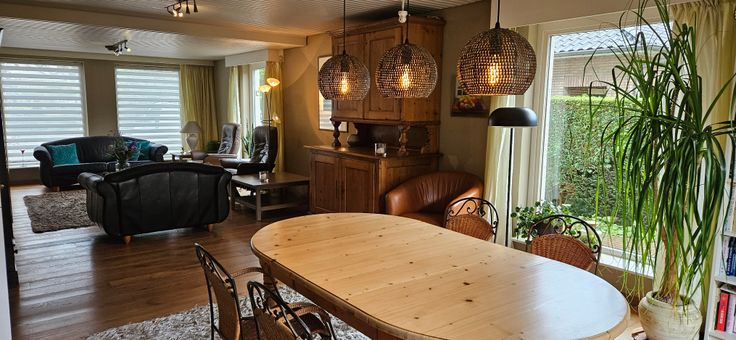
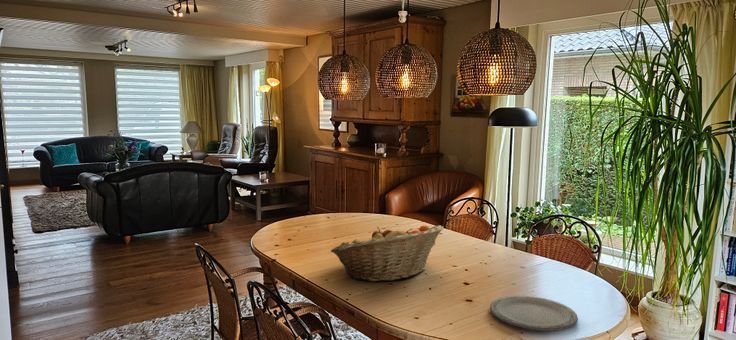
+ plate (532, 313)
+ fruit basket (388, 247)
